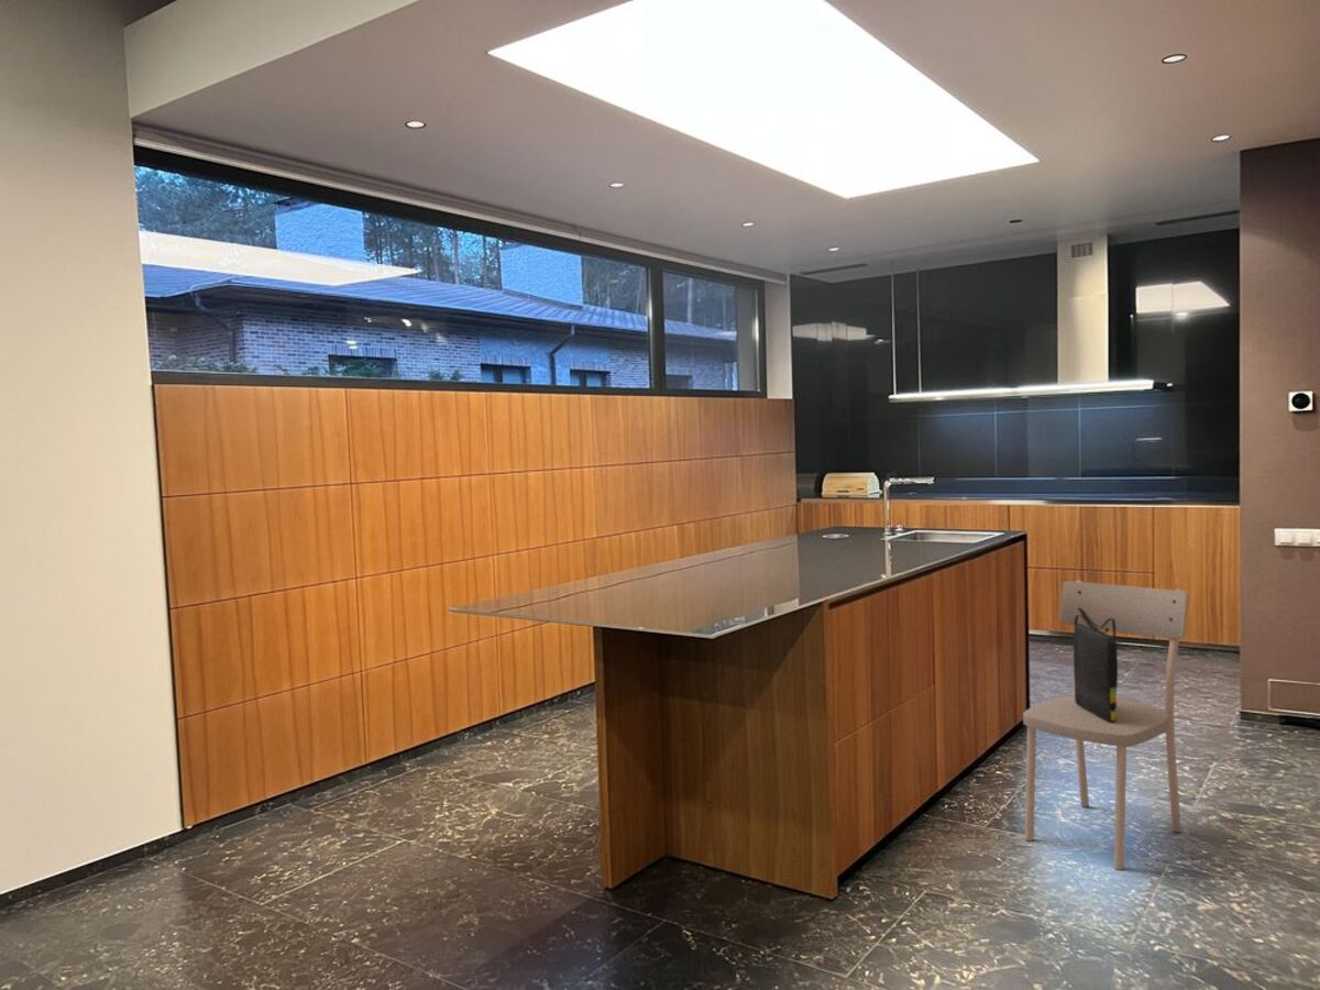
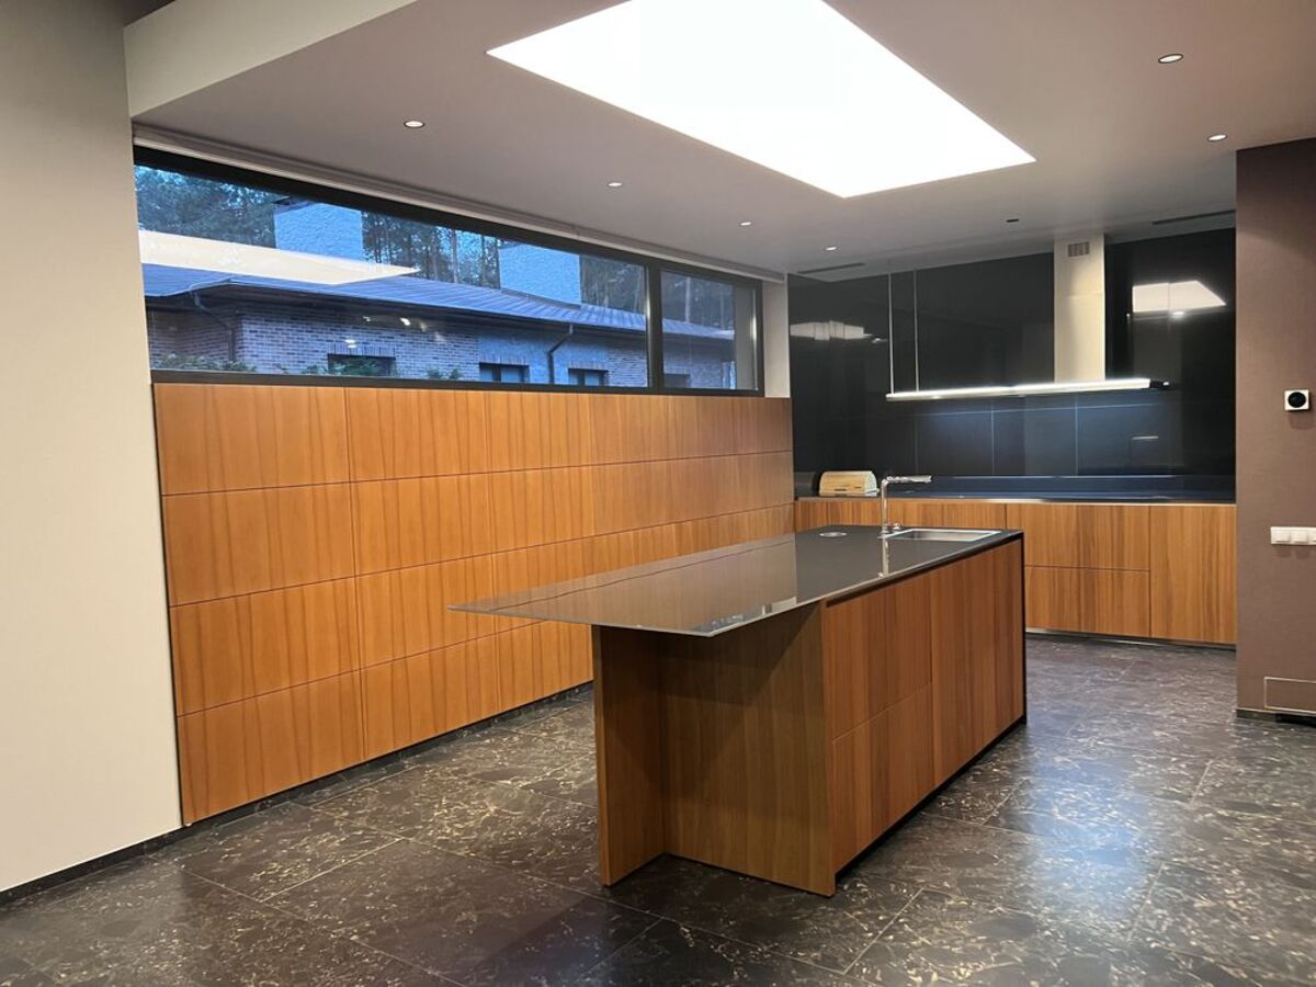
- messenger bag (1094, 662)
- dining chair (1099, 717)
